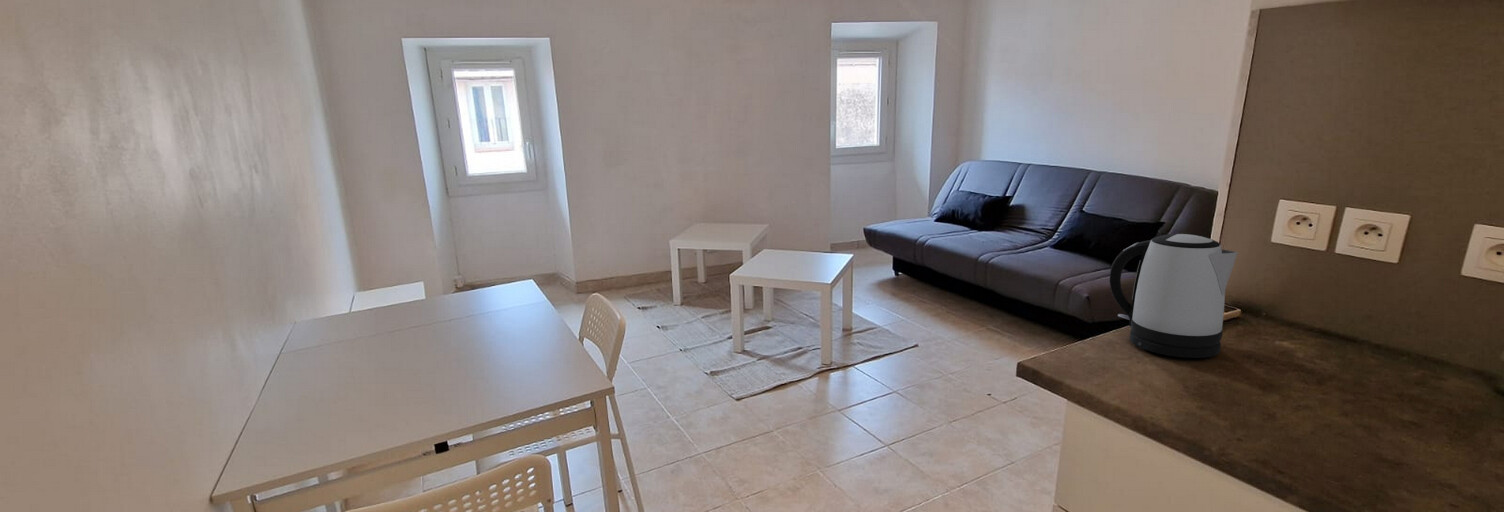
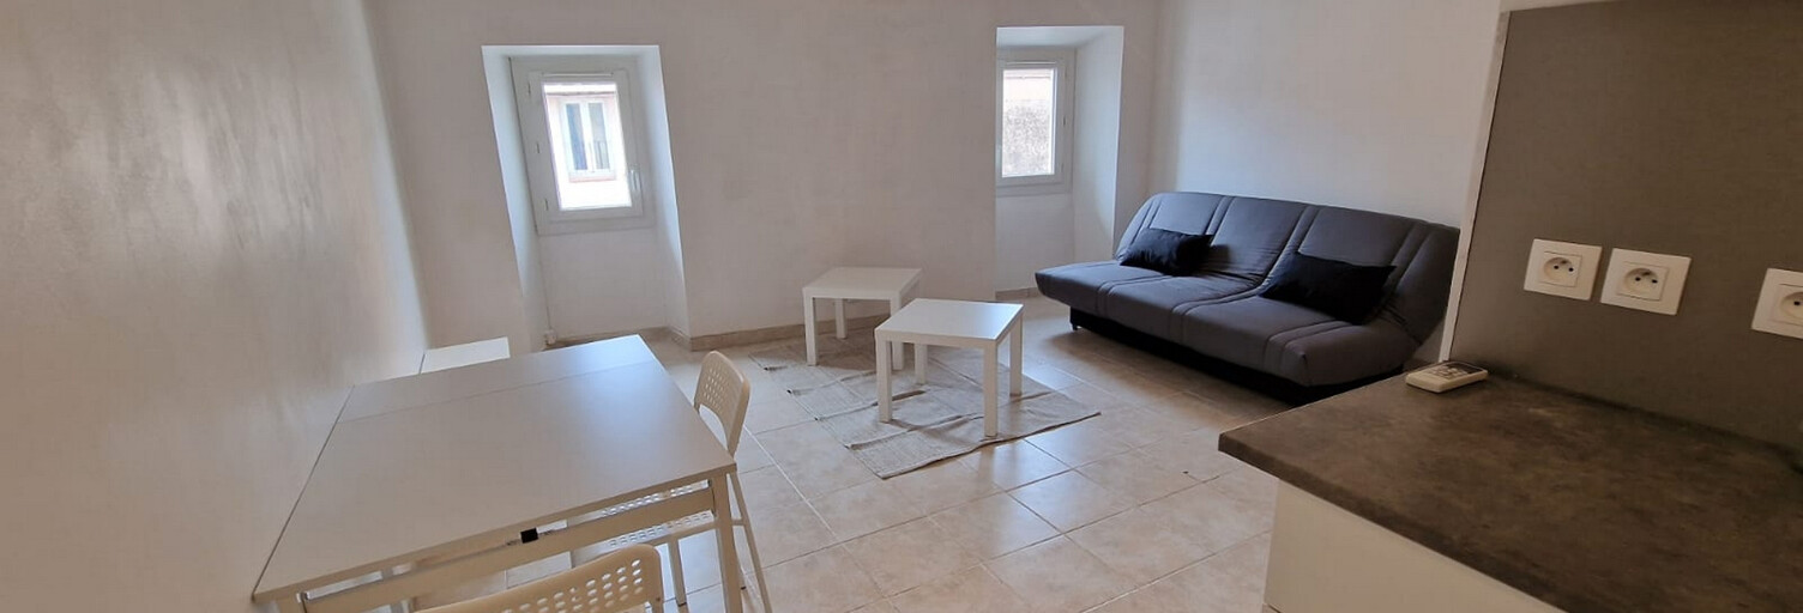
- kettle (1166, 289)
